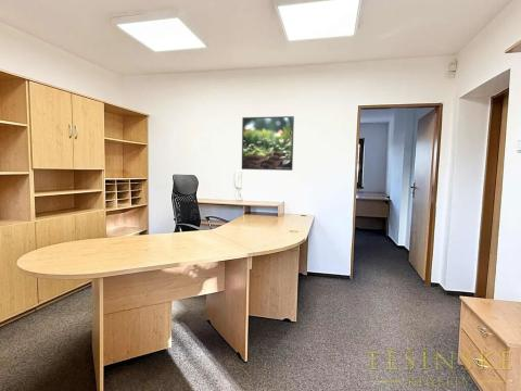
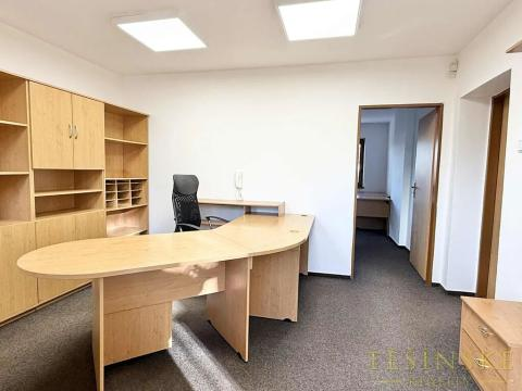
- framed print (267, 143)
